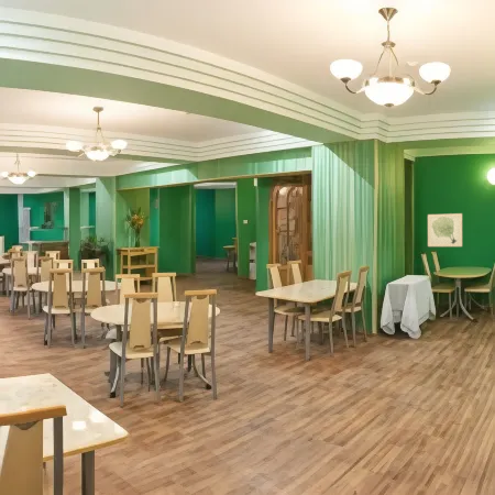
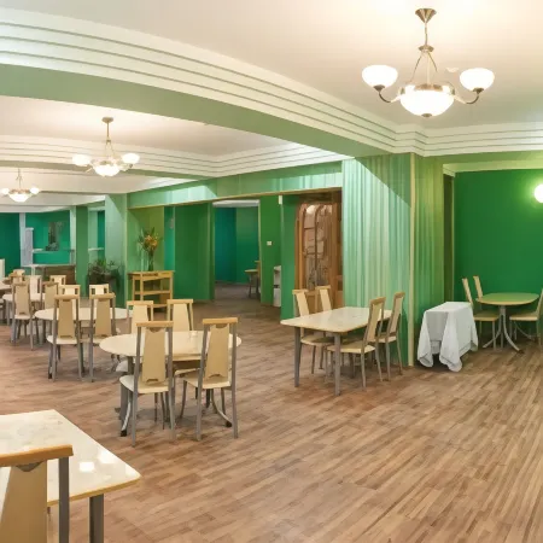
- wall art (444, 230)
